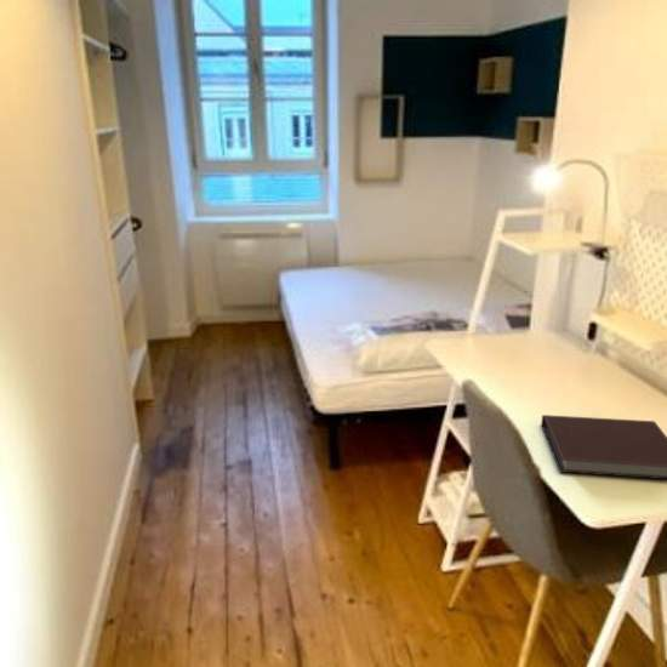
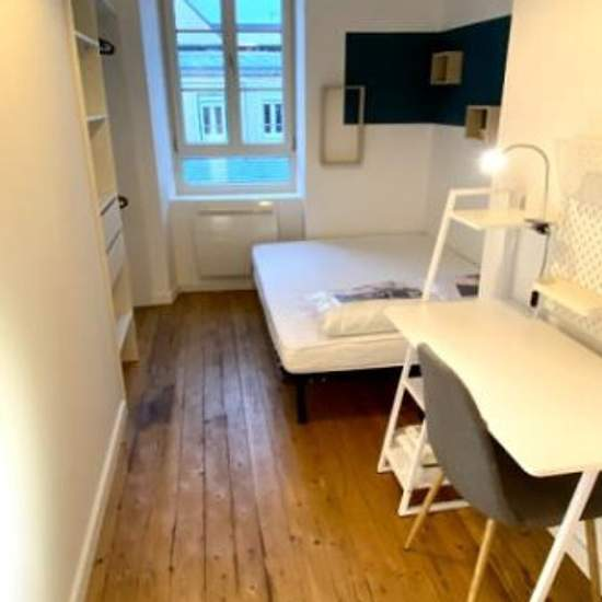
- notebook (609, 444)
